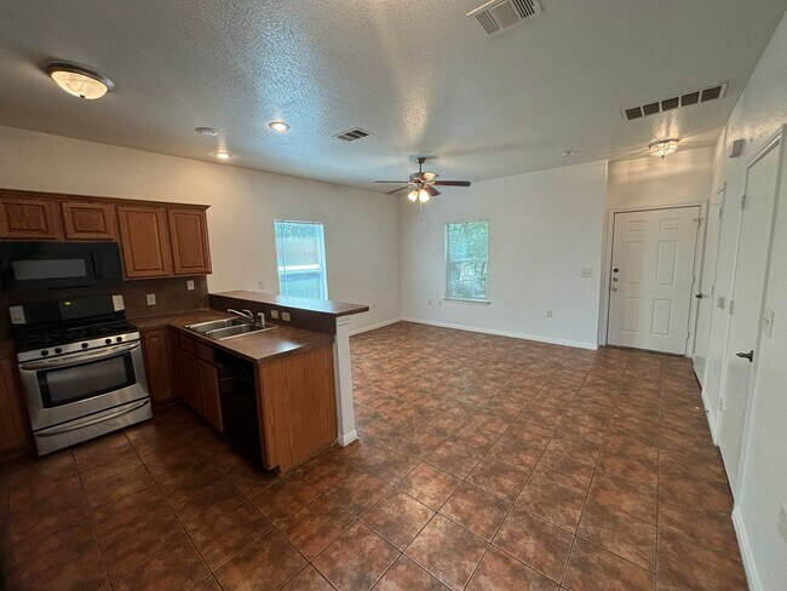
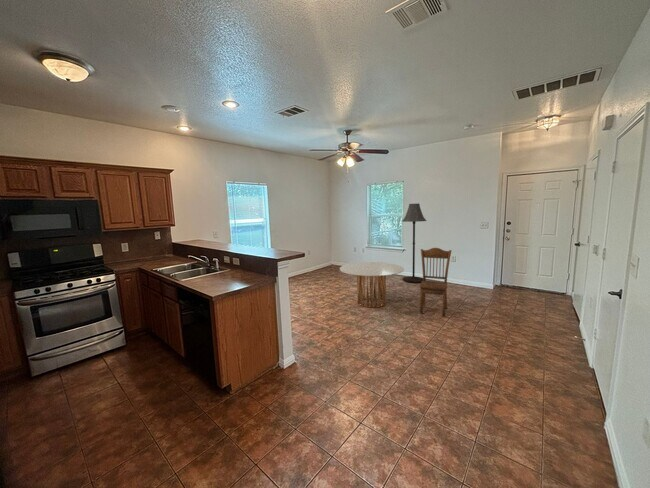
+ round table (371, 285)
+ floor lamp (413, 242)
+ dining chair (434, 281)
